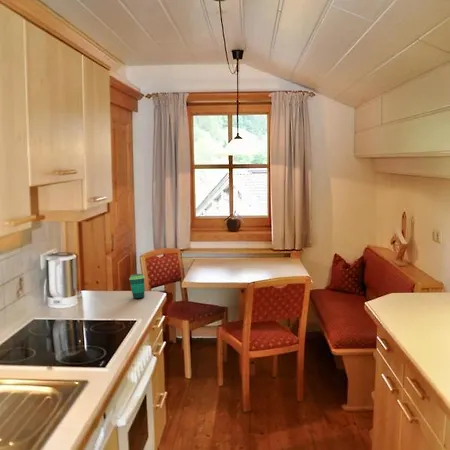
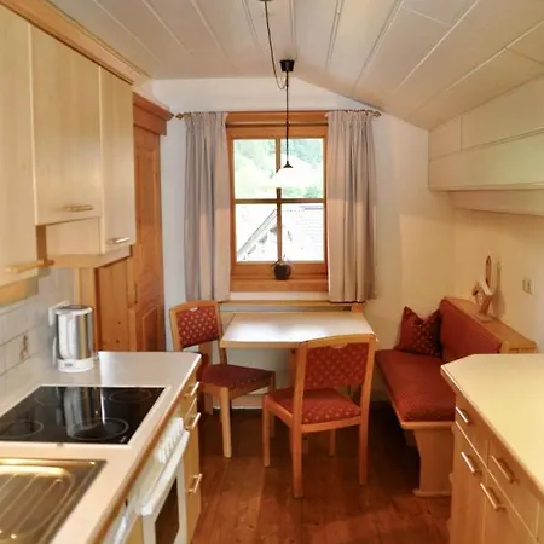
- cup (137, 286)
